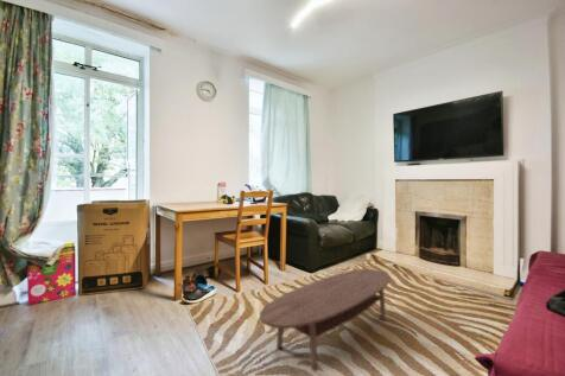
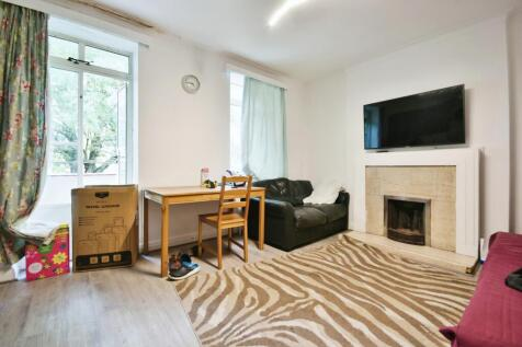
- coffee table (336, 311)
